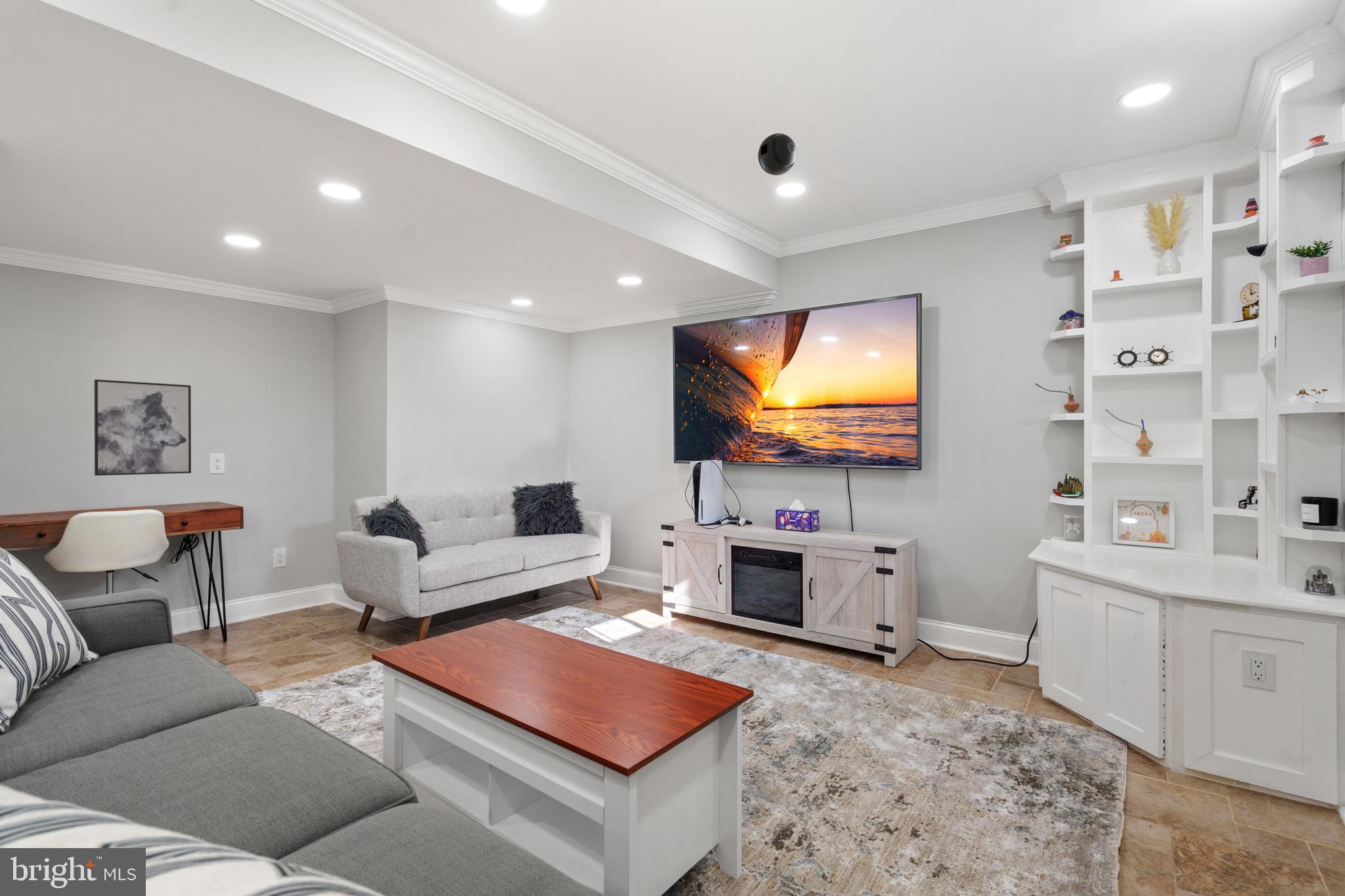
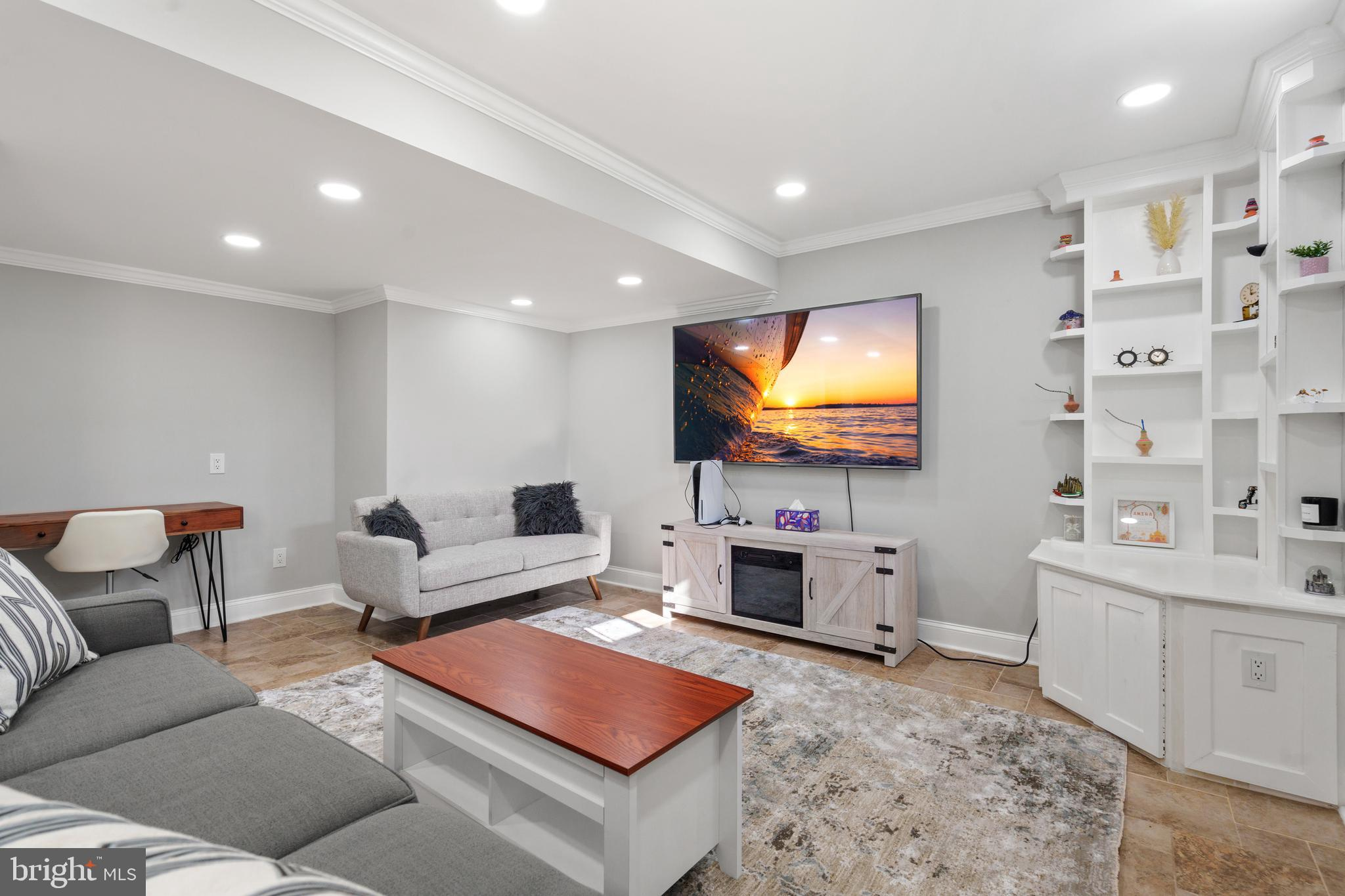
- wall art (144, 428)
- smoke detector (777, 154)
